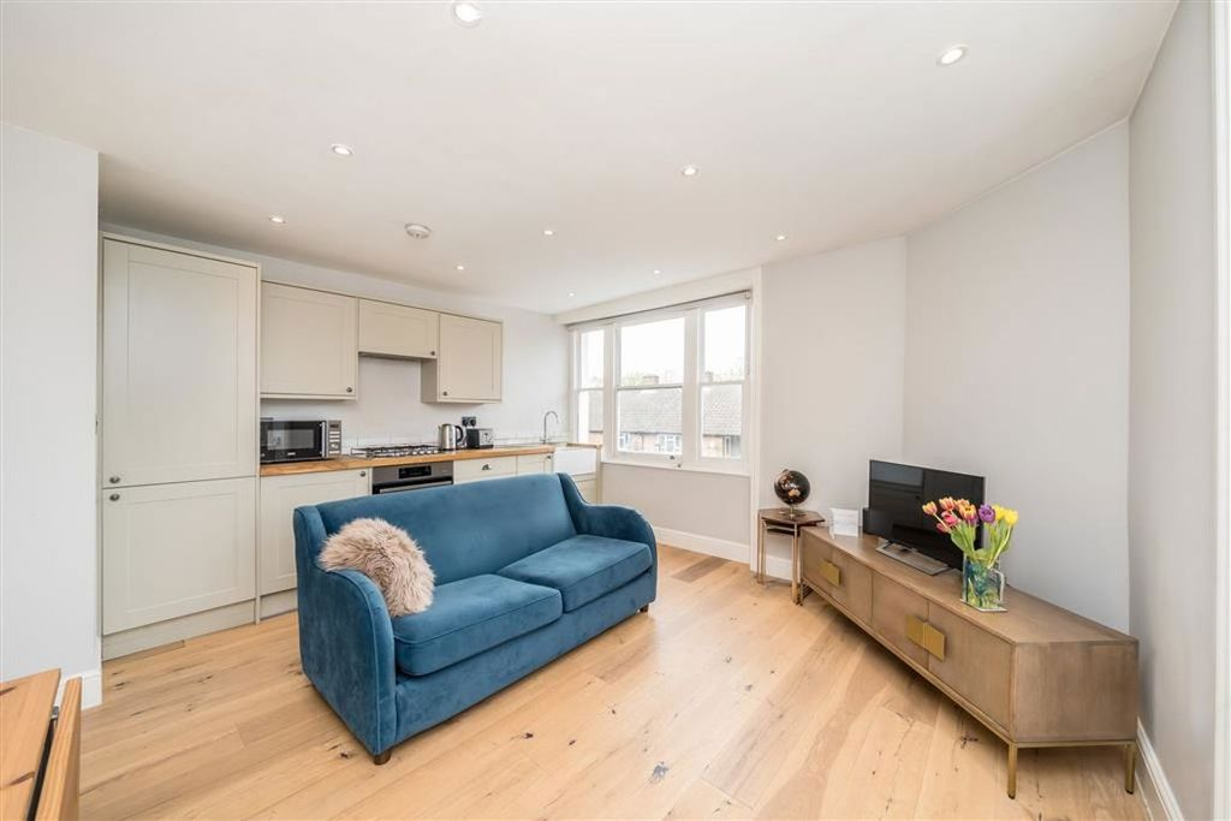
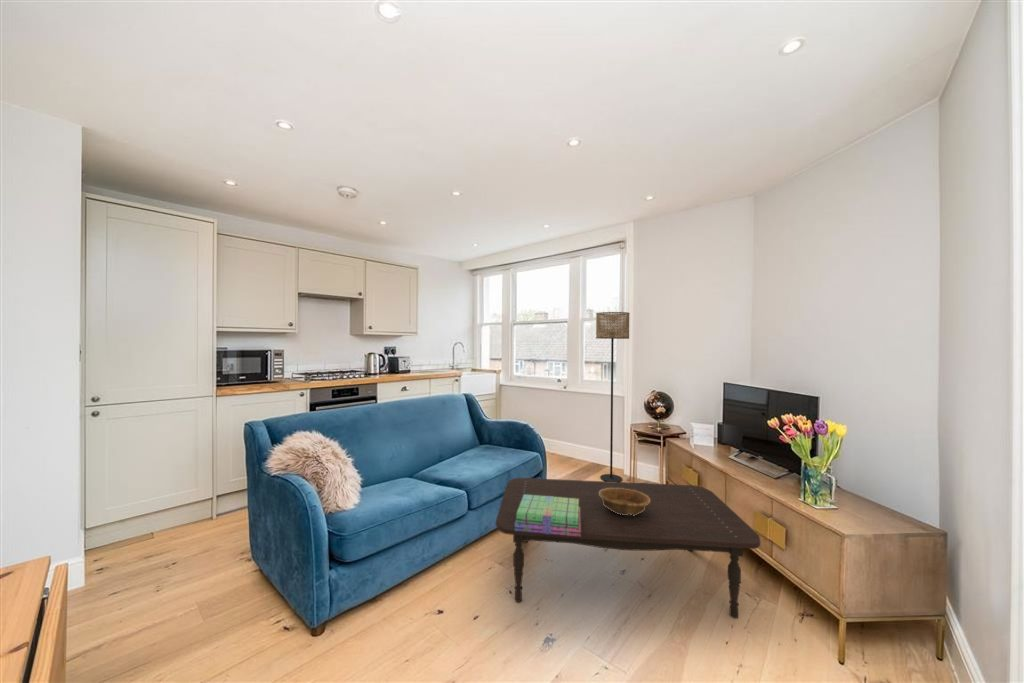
+ decorative bowl (623, 504)
+ coffee table (613, 538)
+ stack of books (548, 516)
+ floor lamp (611, 395)
